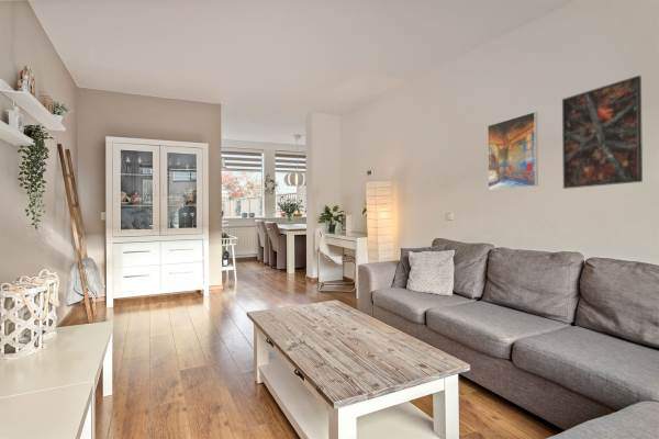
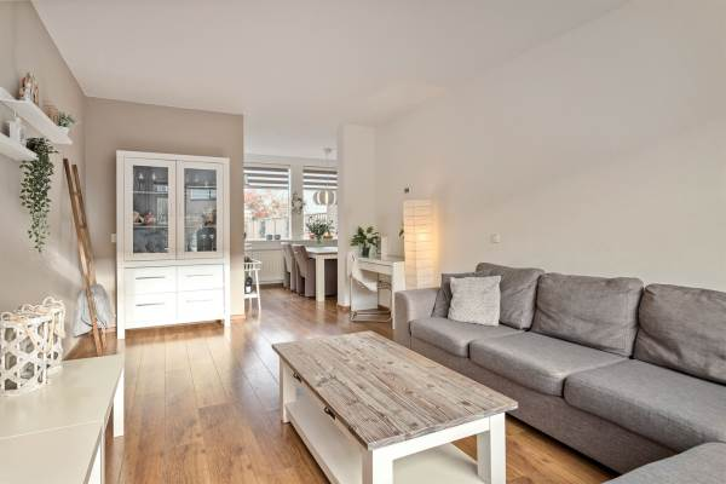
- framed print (511, 154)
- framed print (599, 136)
